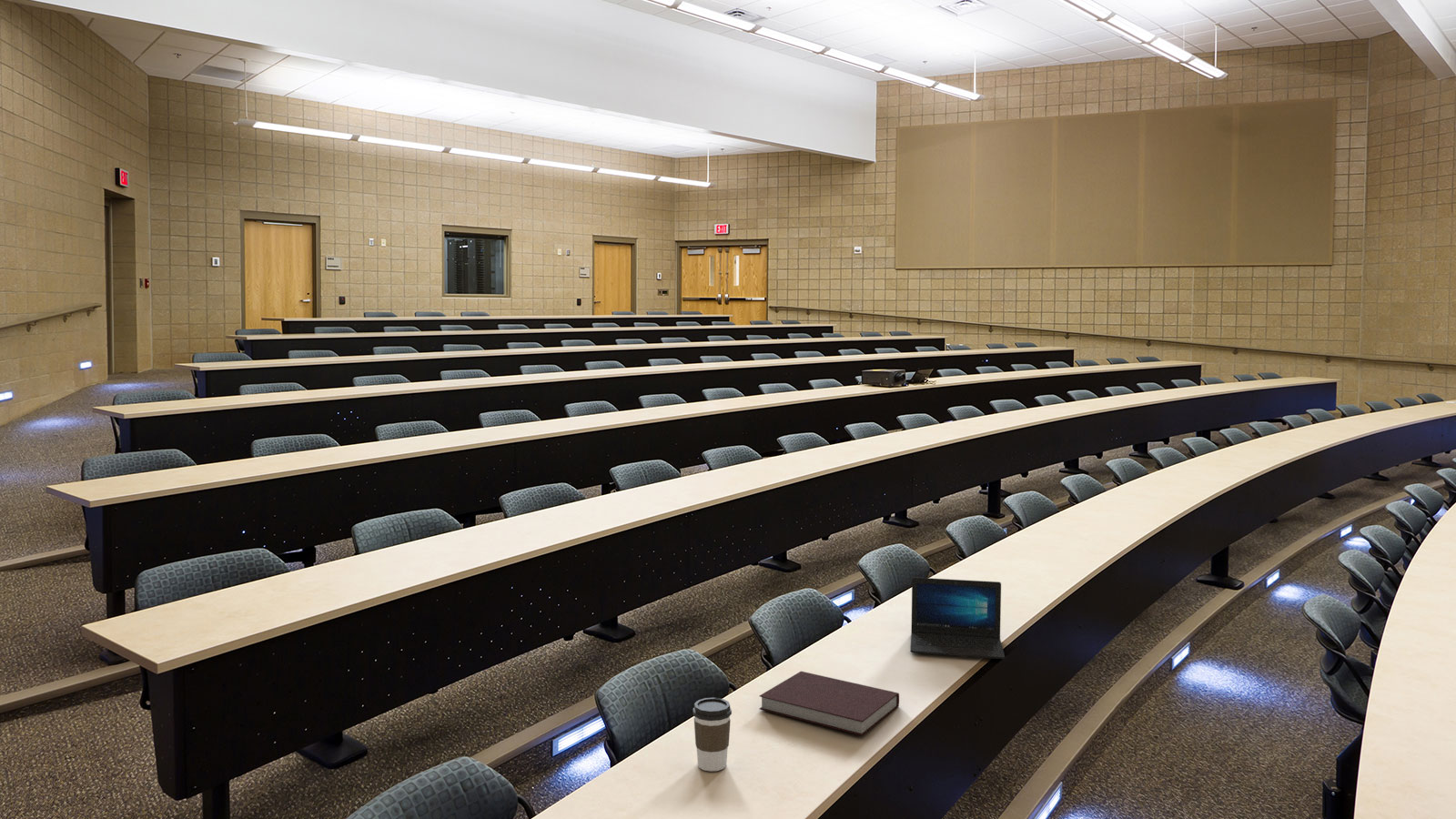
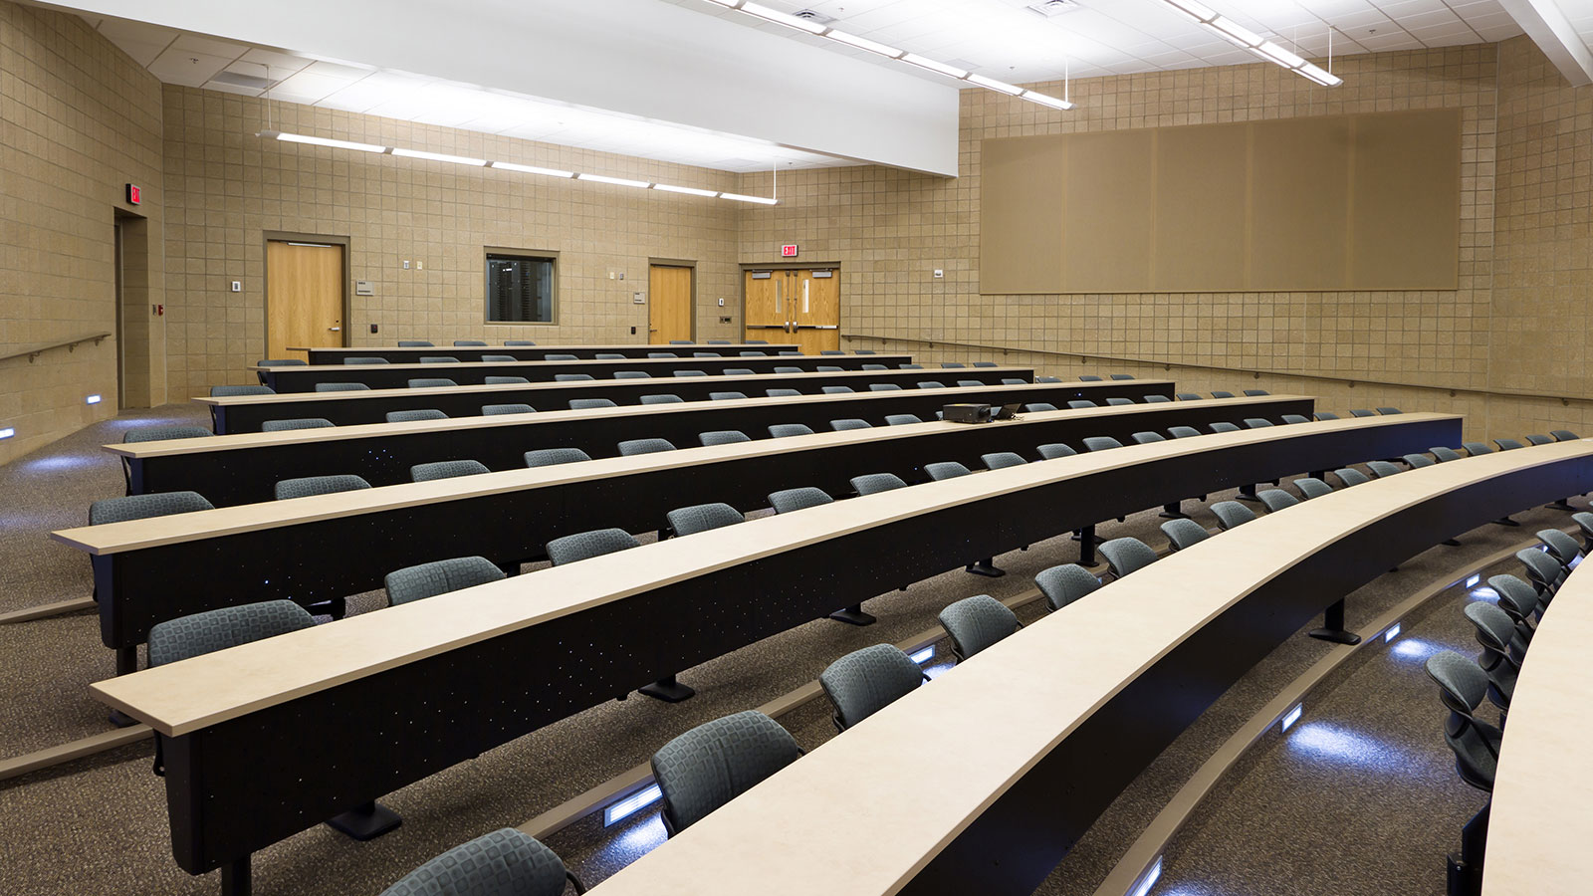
- laptop (956, 616)
- notebook (829, 701)
- coffee cup (712, 734)
